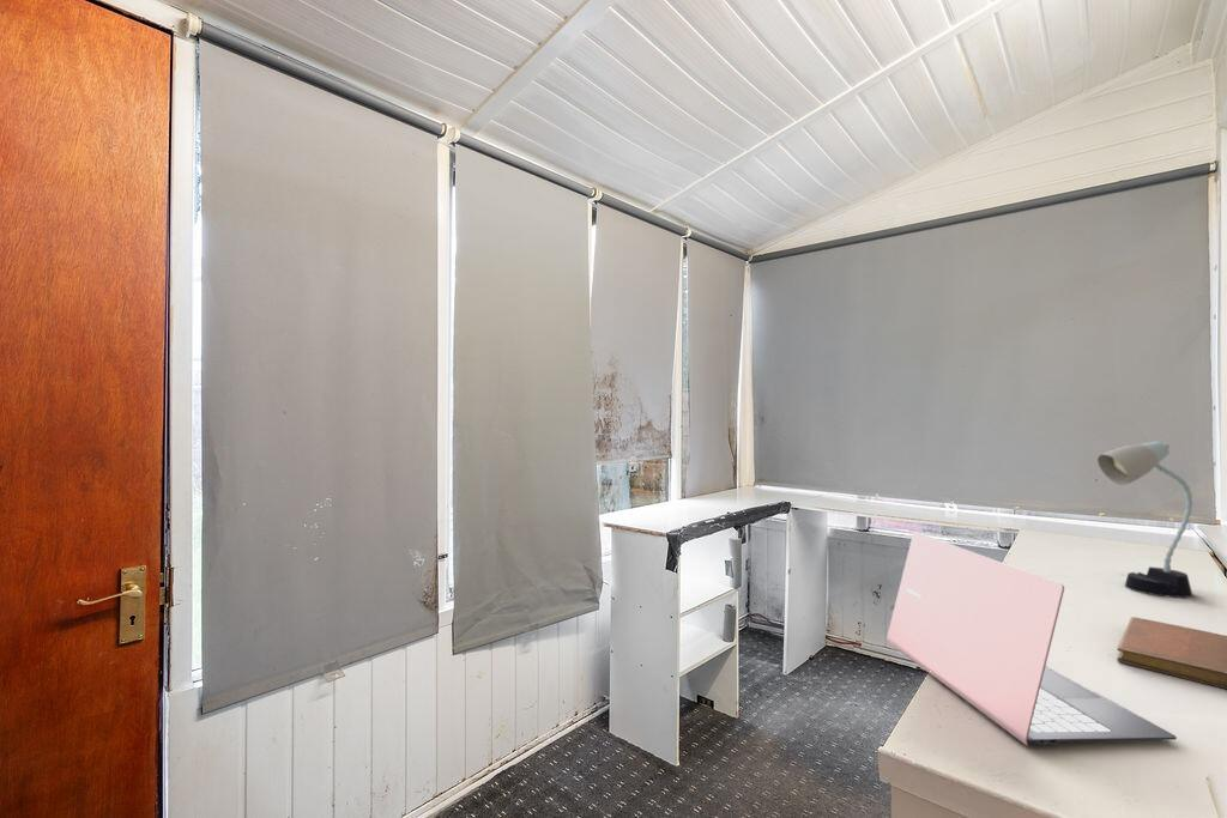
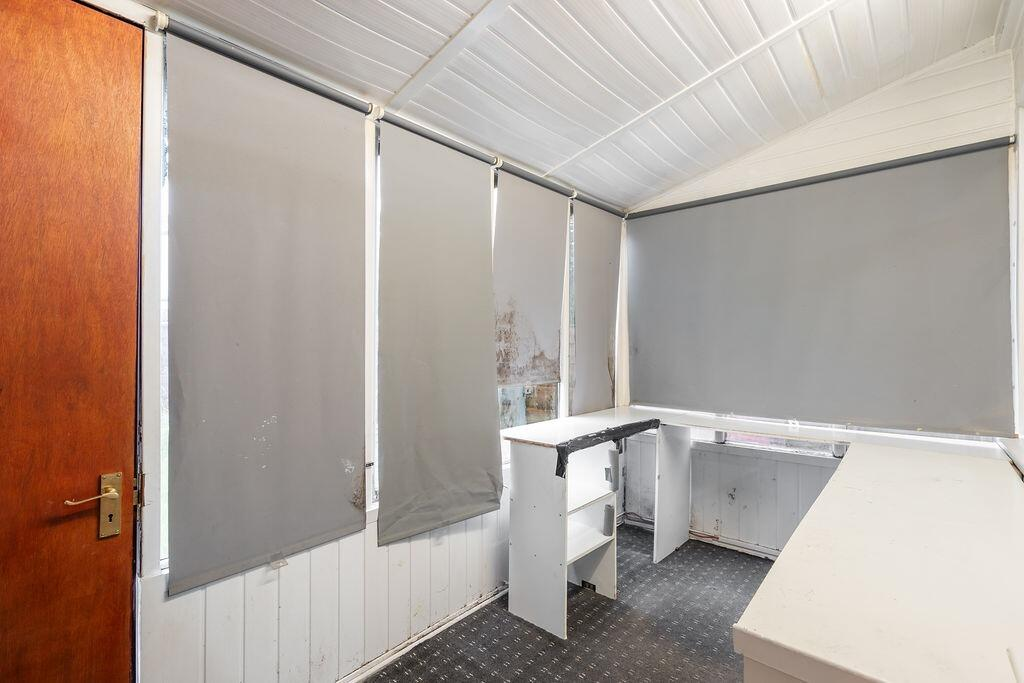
- desk lamp (1177, 532)
- notebook (1183, 649)
- laptop (1007, 618)
